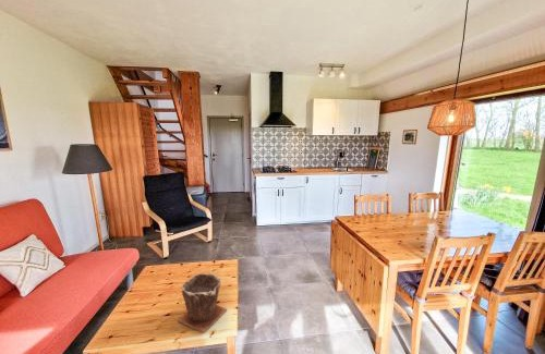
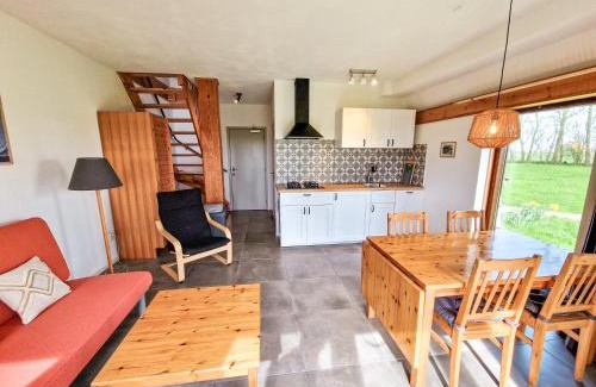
- plant pot (202, 298)
